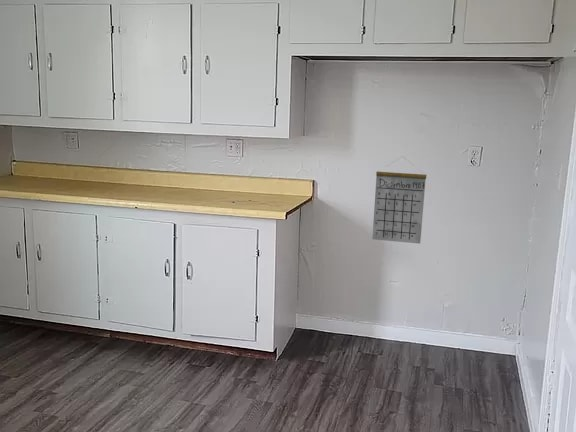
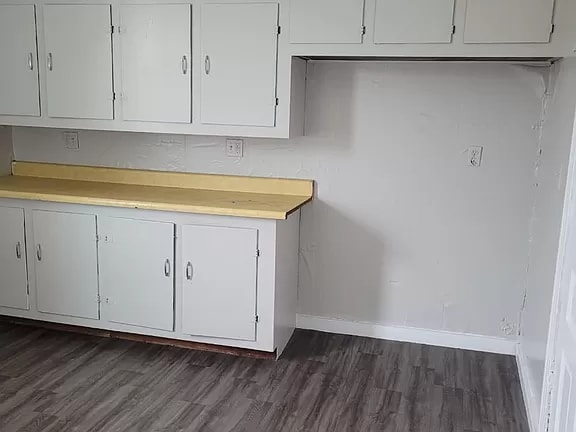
- calendar (399, 199)
